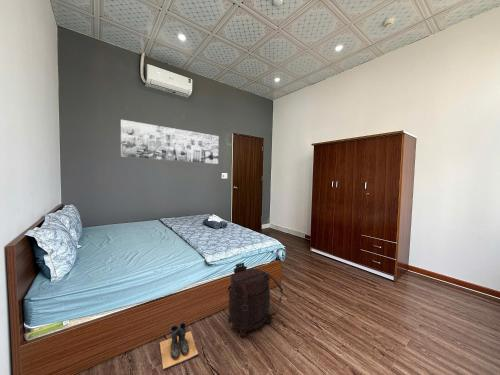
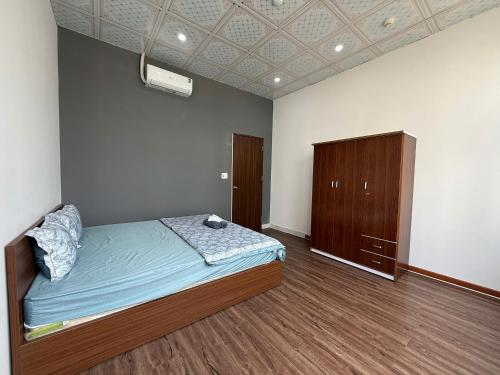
- wall art (176, 145)
- boots (178, 339)
- backpack (250, 295)
